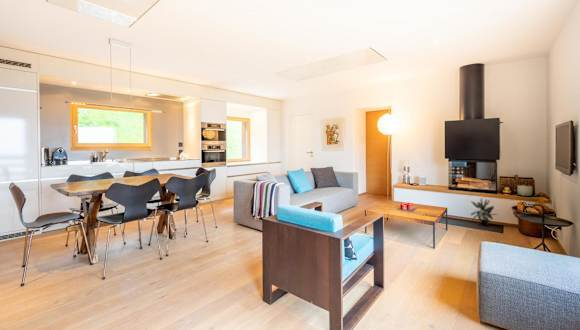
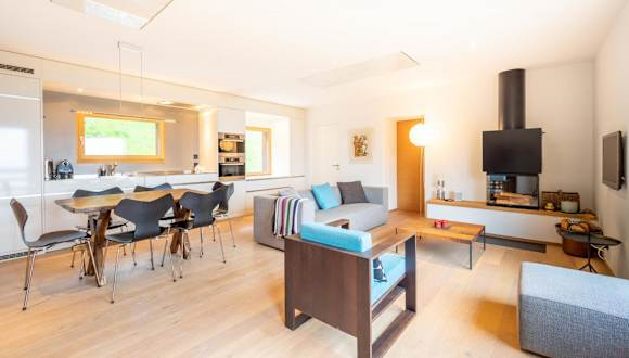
- potted plant (483, 212)
